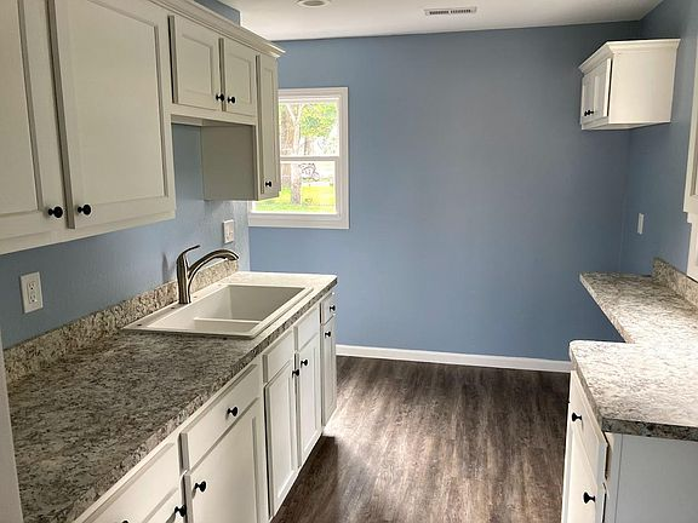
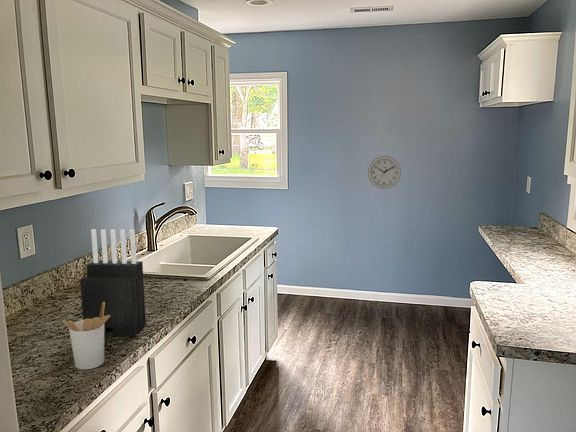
+ utensil holder (91, 337)
+ wall clock (384, 172)
+ knife block (111, 282)
